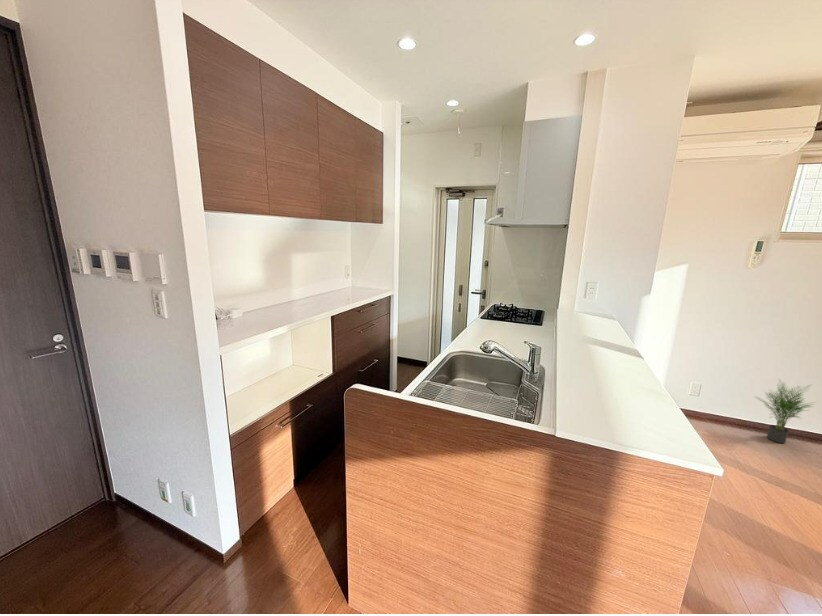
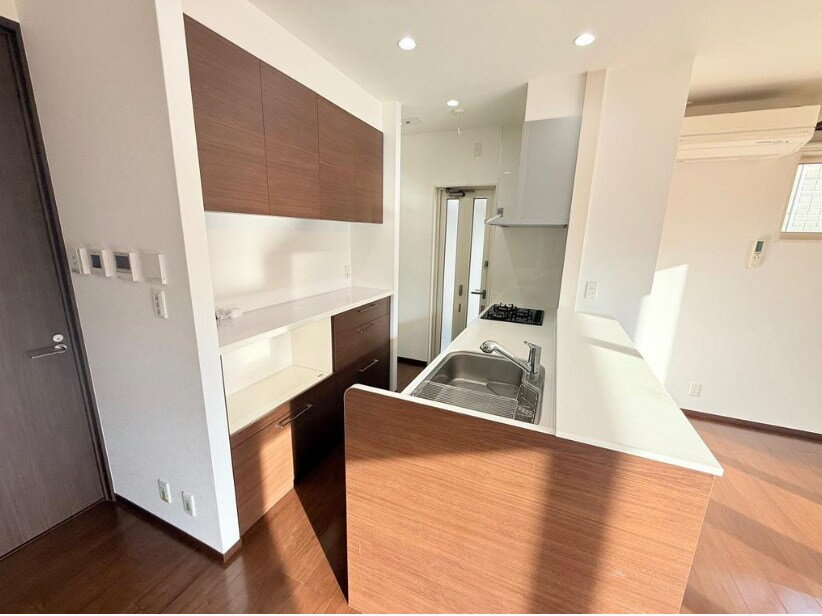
- potted plant (779, 410)
